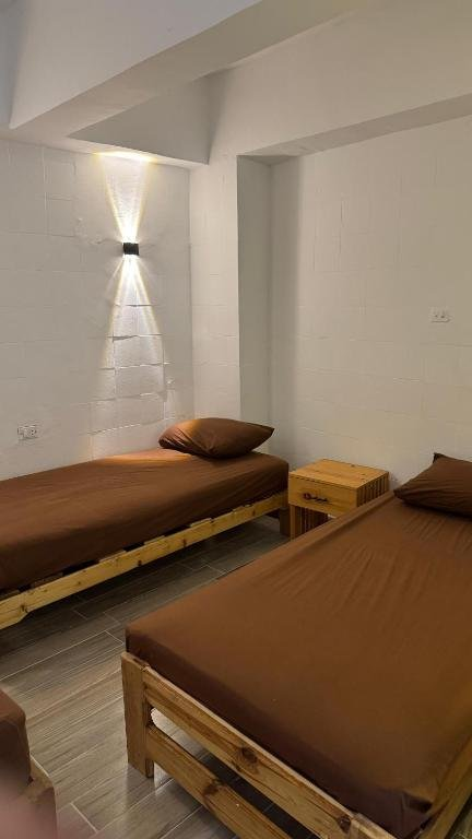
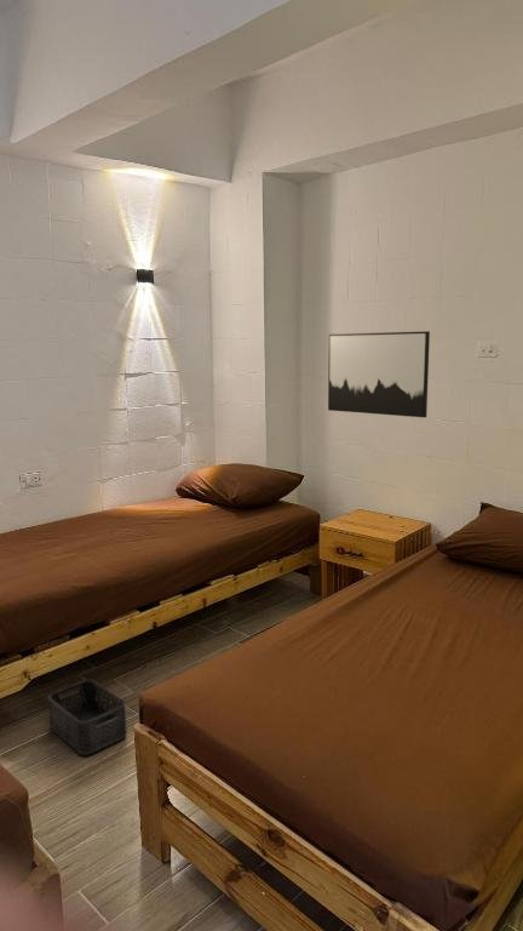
+ wall art (374, 373)
+ storage bin (87, 715)
